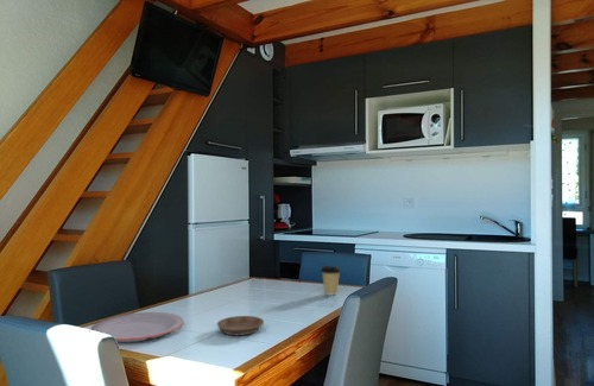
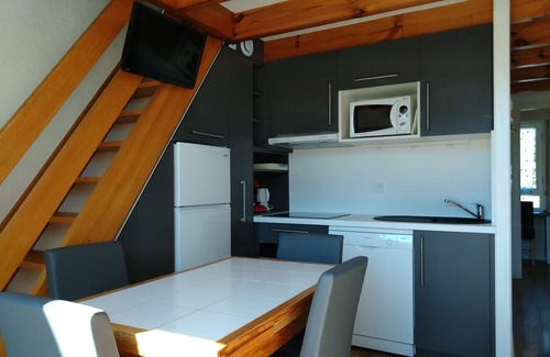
- plate (138, 327)
- coffee cup (330, 279)
- saucer (240, 325)
